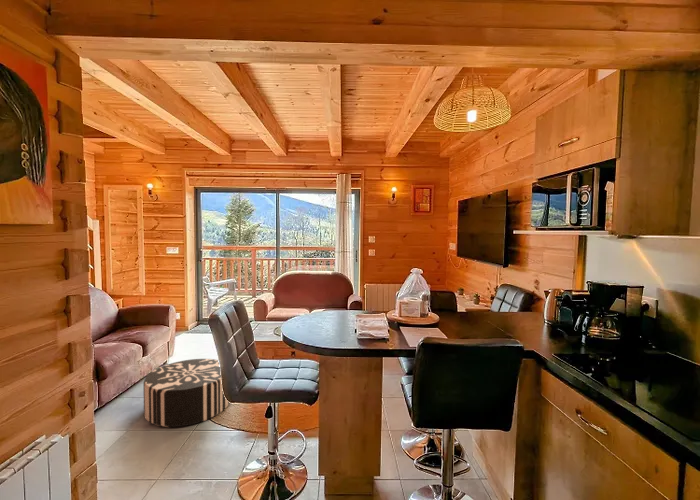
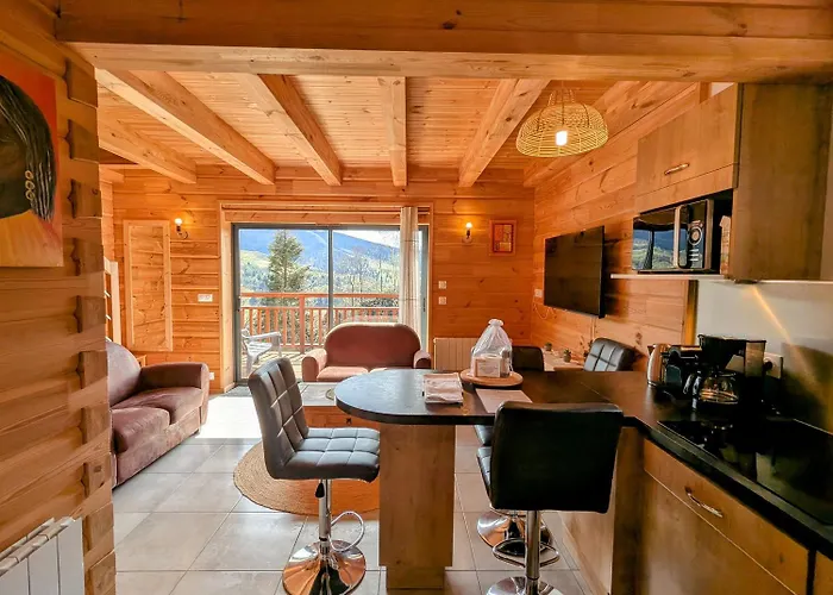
- pouf (189, 389)
